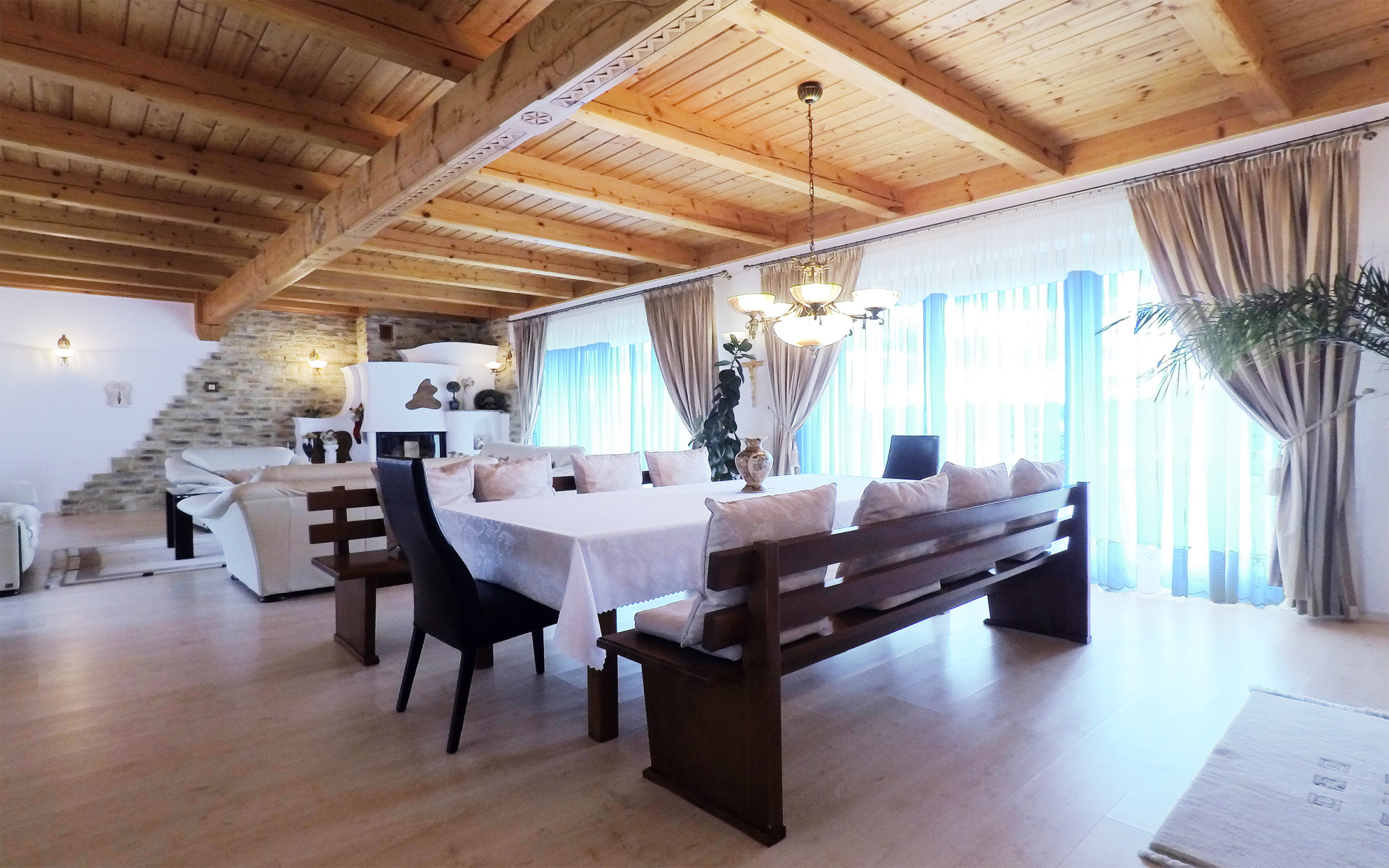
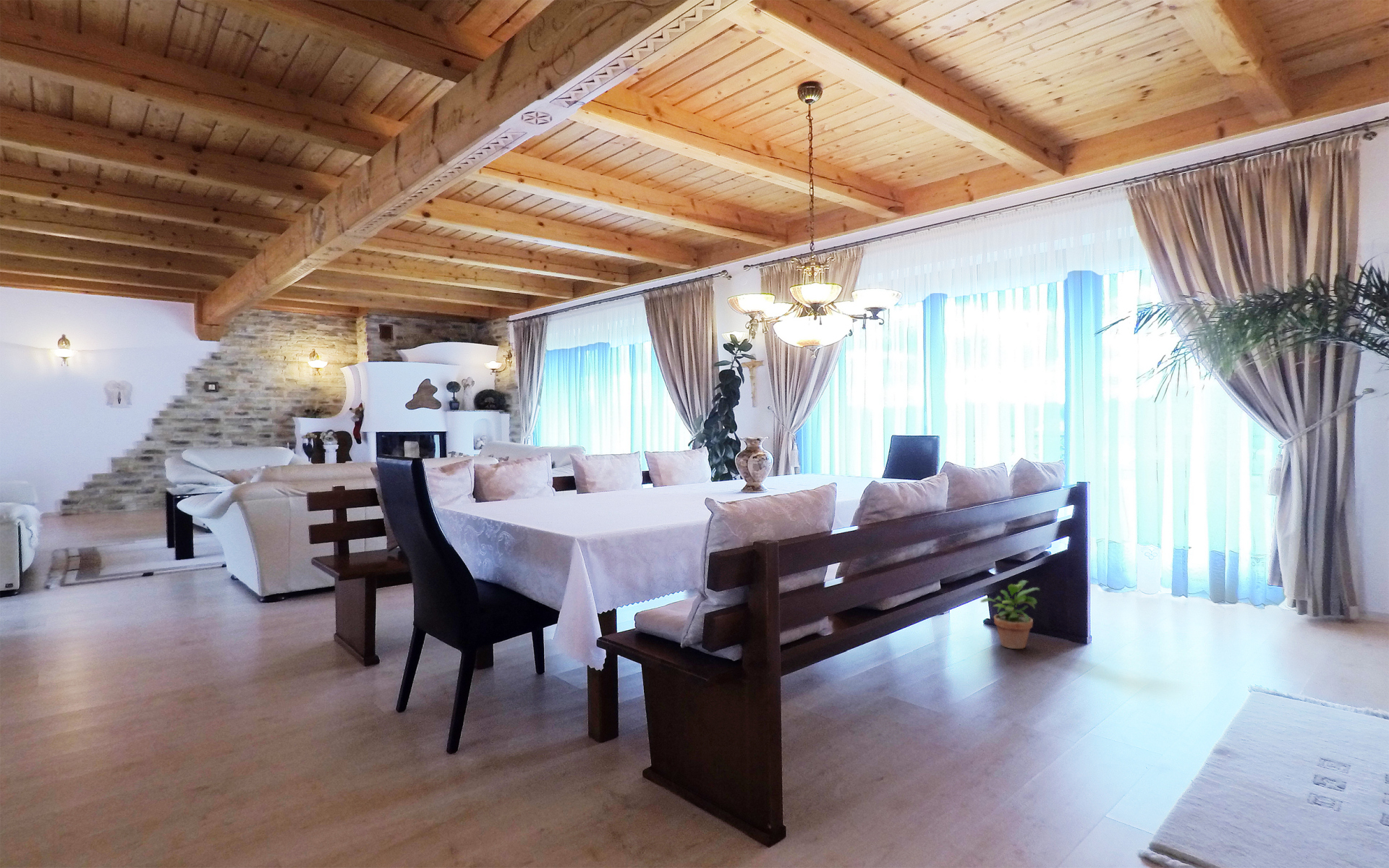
+ potted plant (1011, 611)
